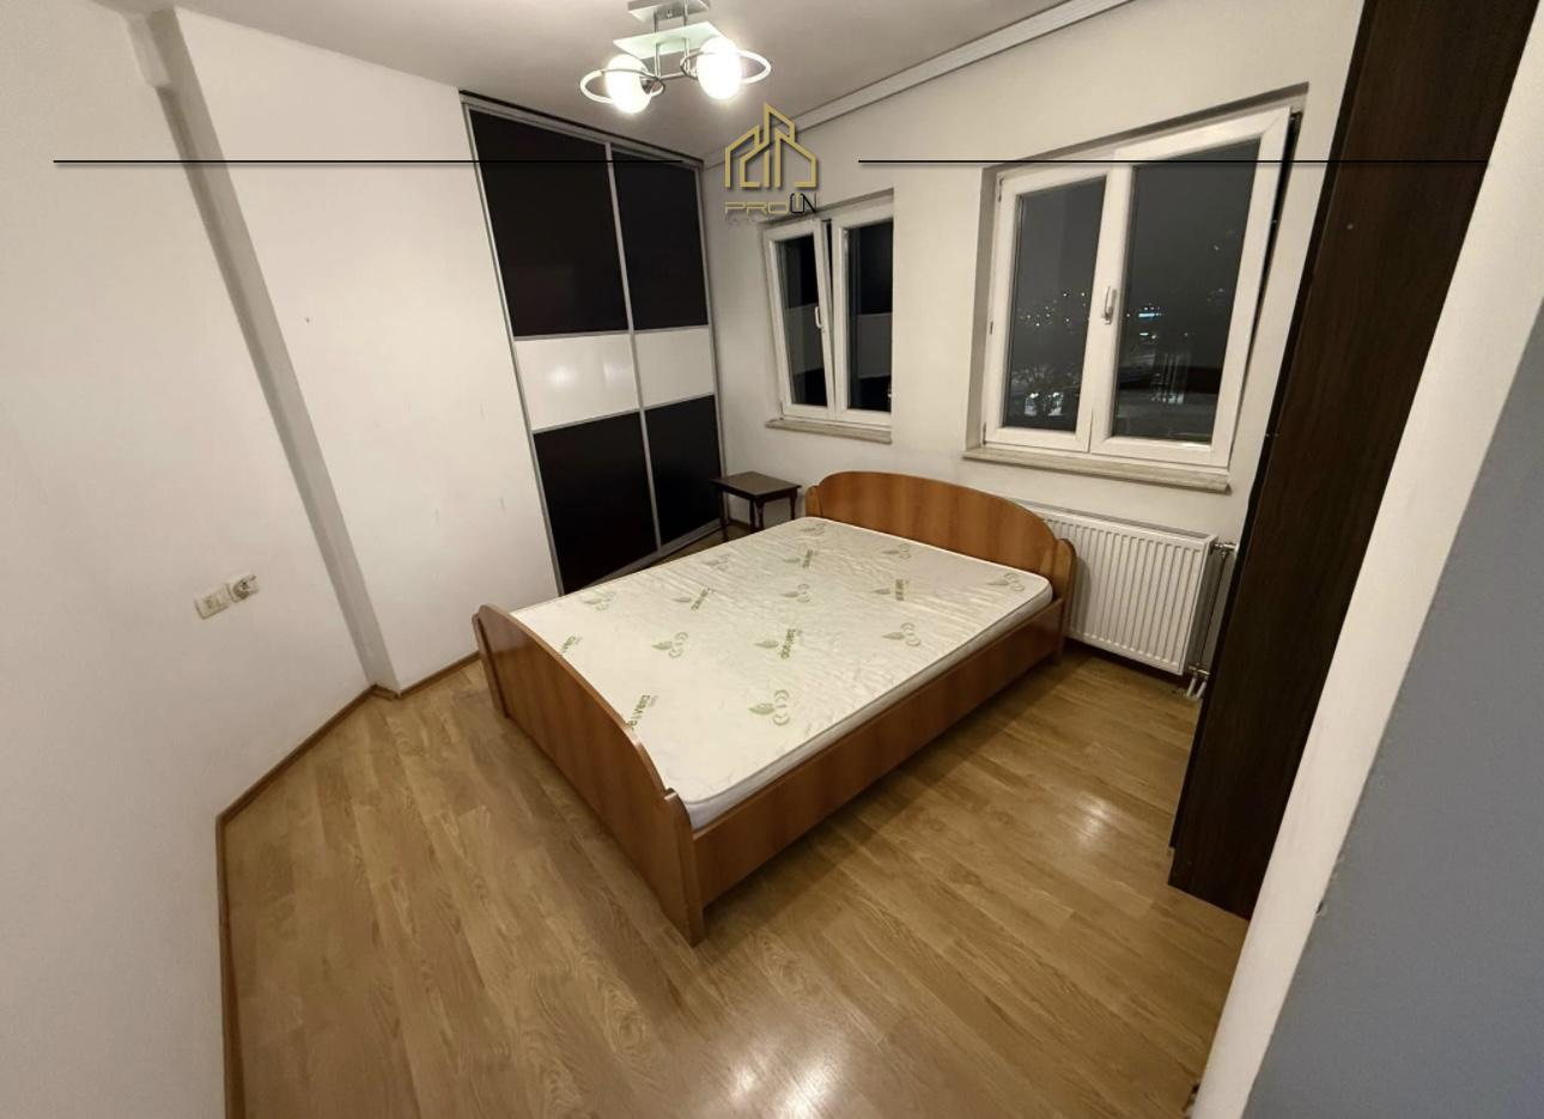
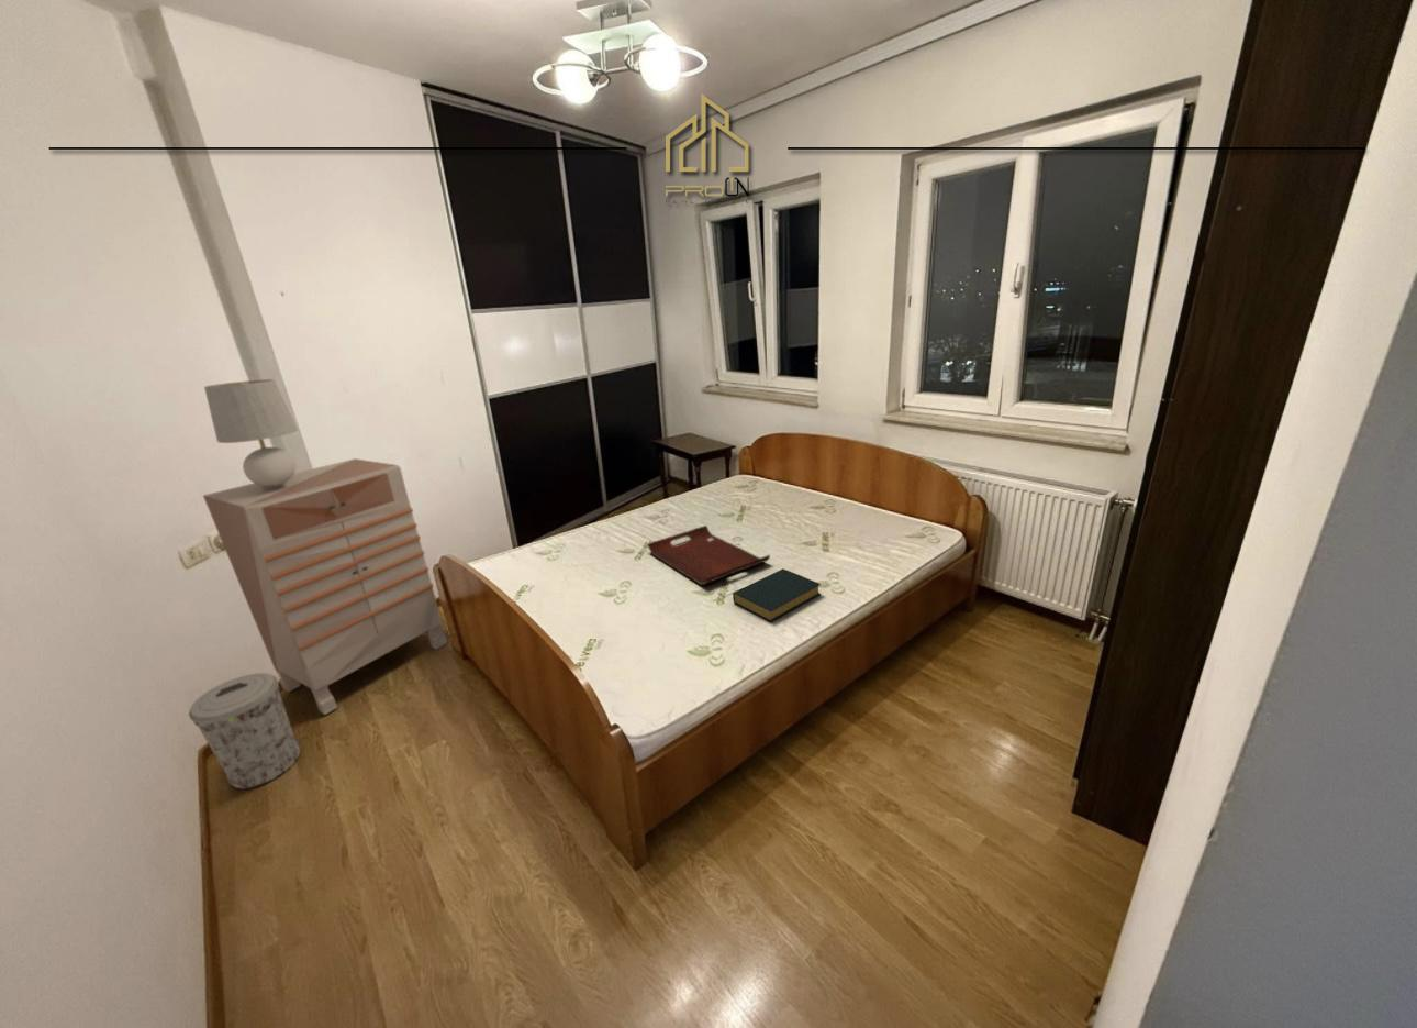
+ hardback book (777, 592)
+ serving tray (706, 553)
+ trash can (249, 728)
+ table lamp (260, 436)
+ dresser (341, 578)
